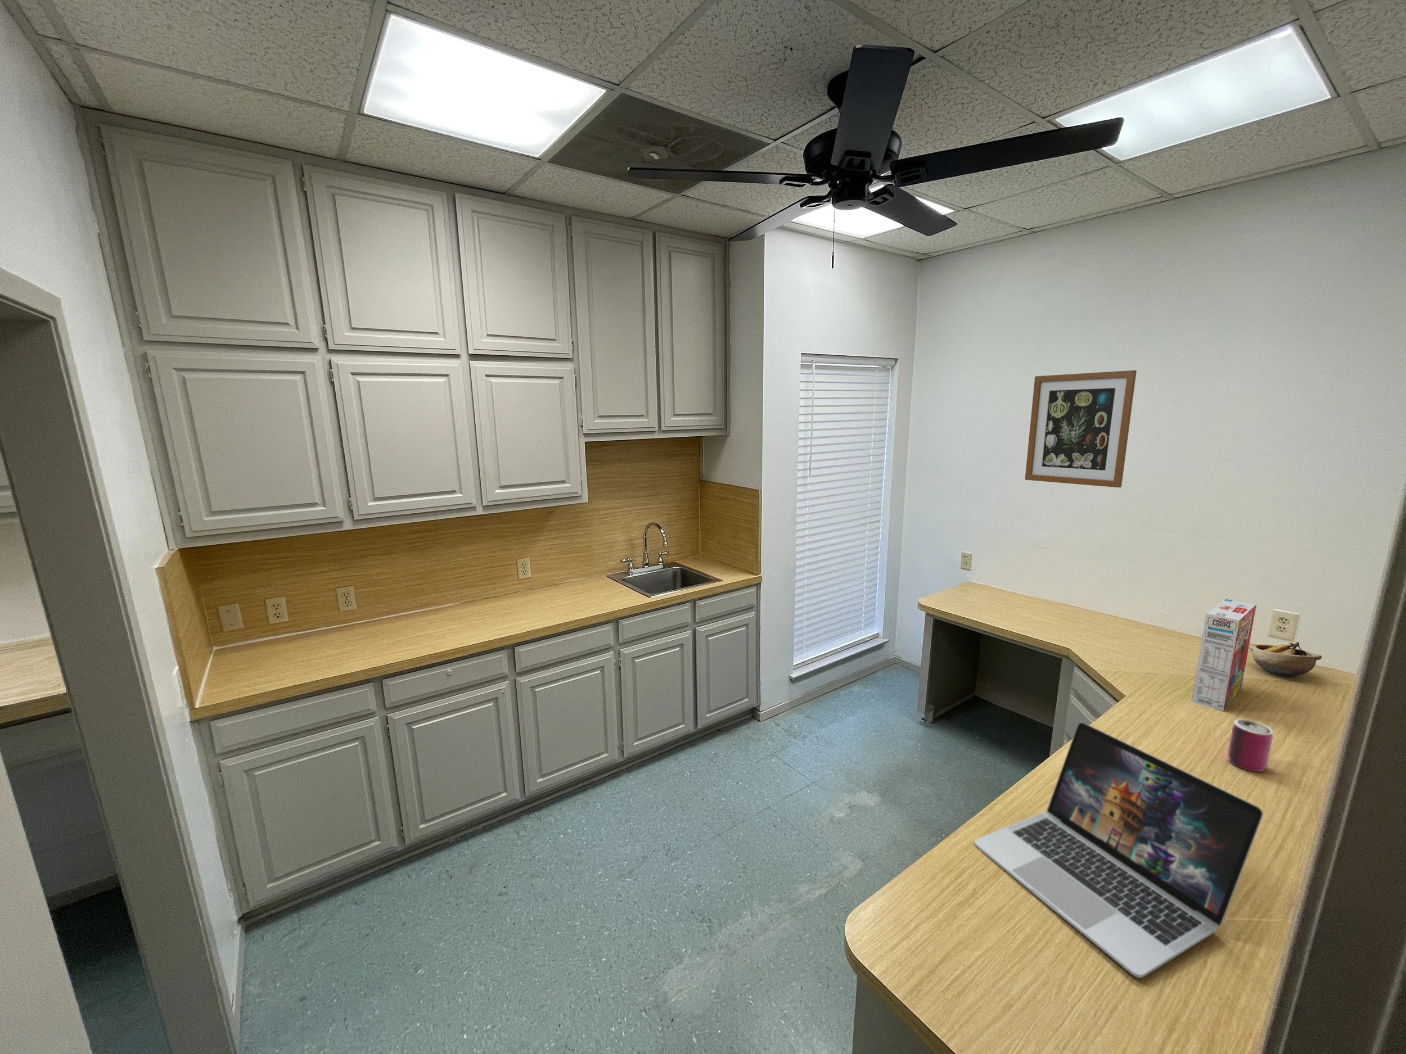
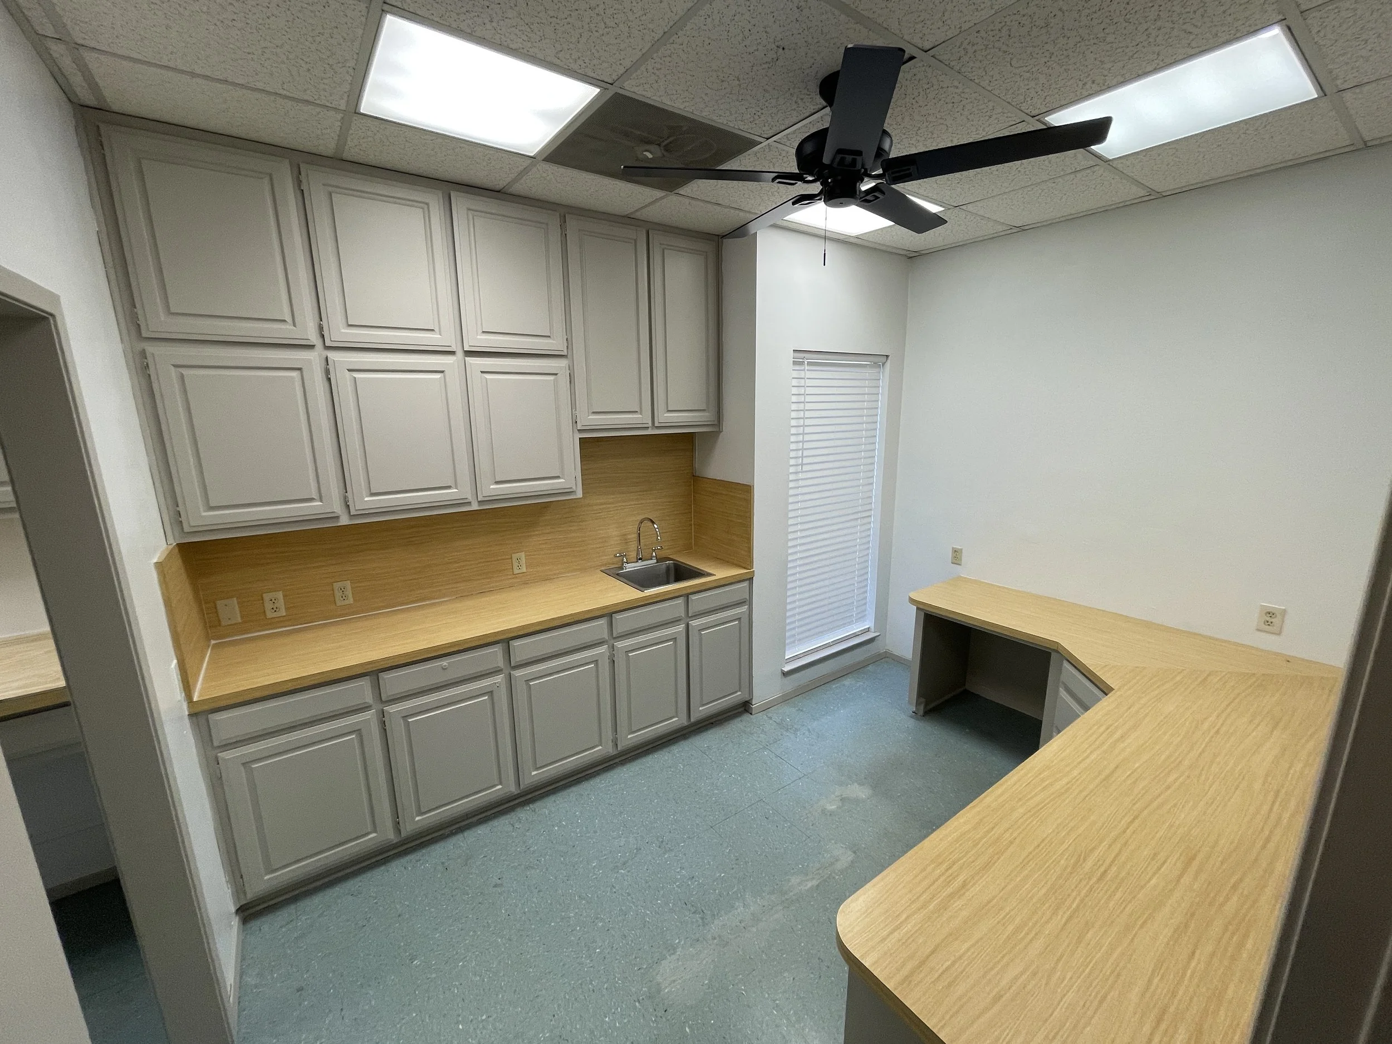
- bowl (1281, 659)
- can (1250, 745)
- laptop (1104, 829)
- cereal box (1223, 652)
- wall art (1076, 428)
